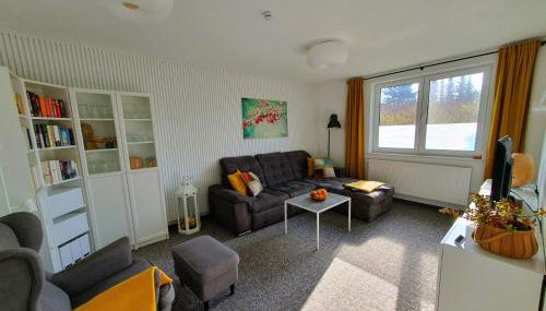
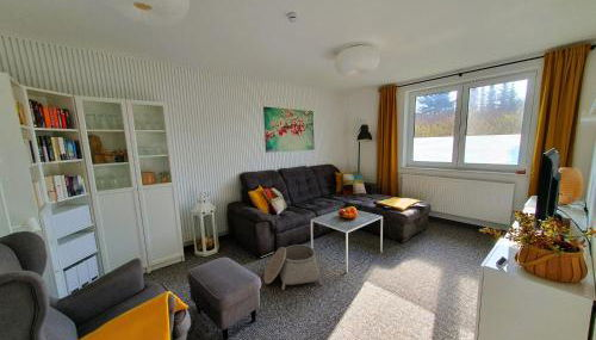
+ basket (291, 262)
